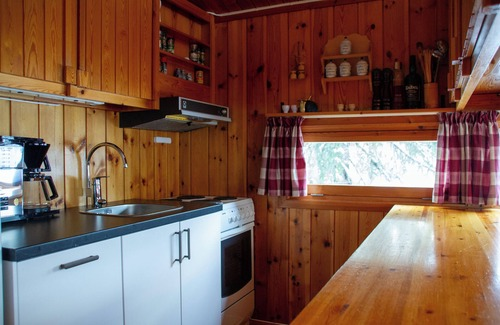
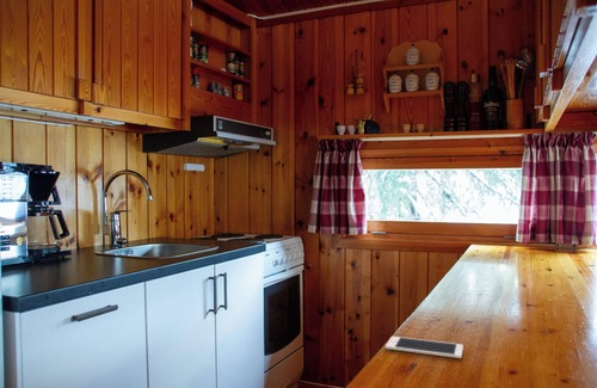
+ cell phone (424, 346)
